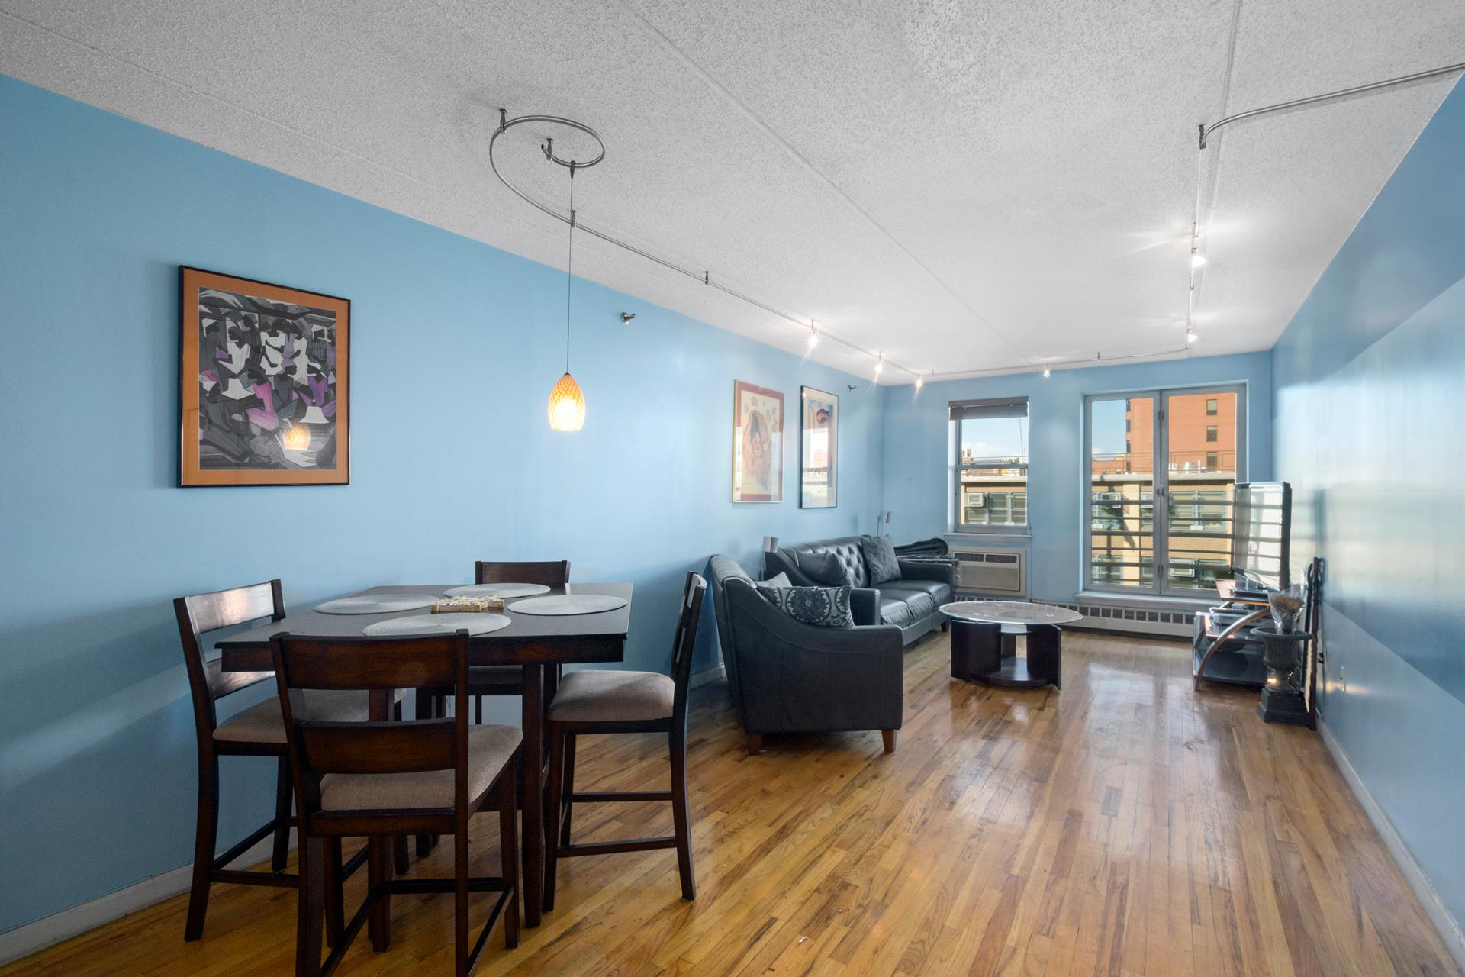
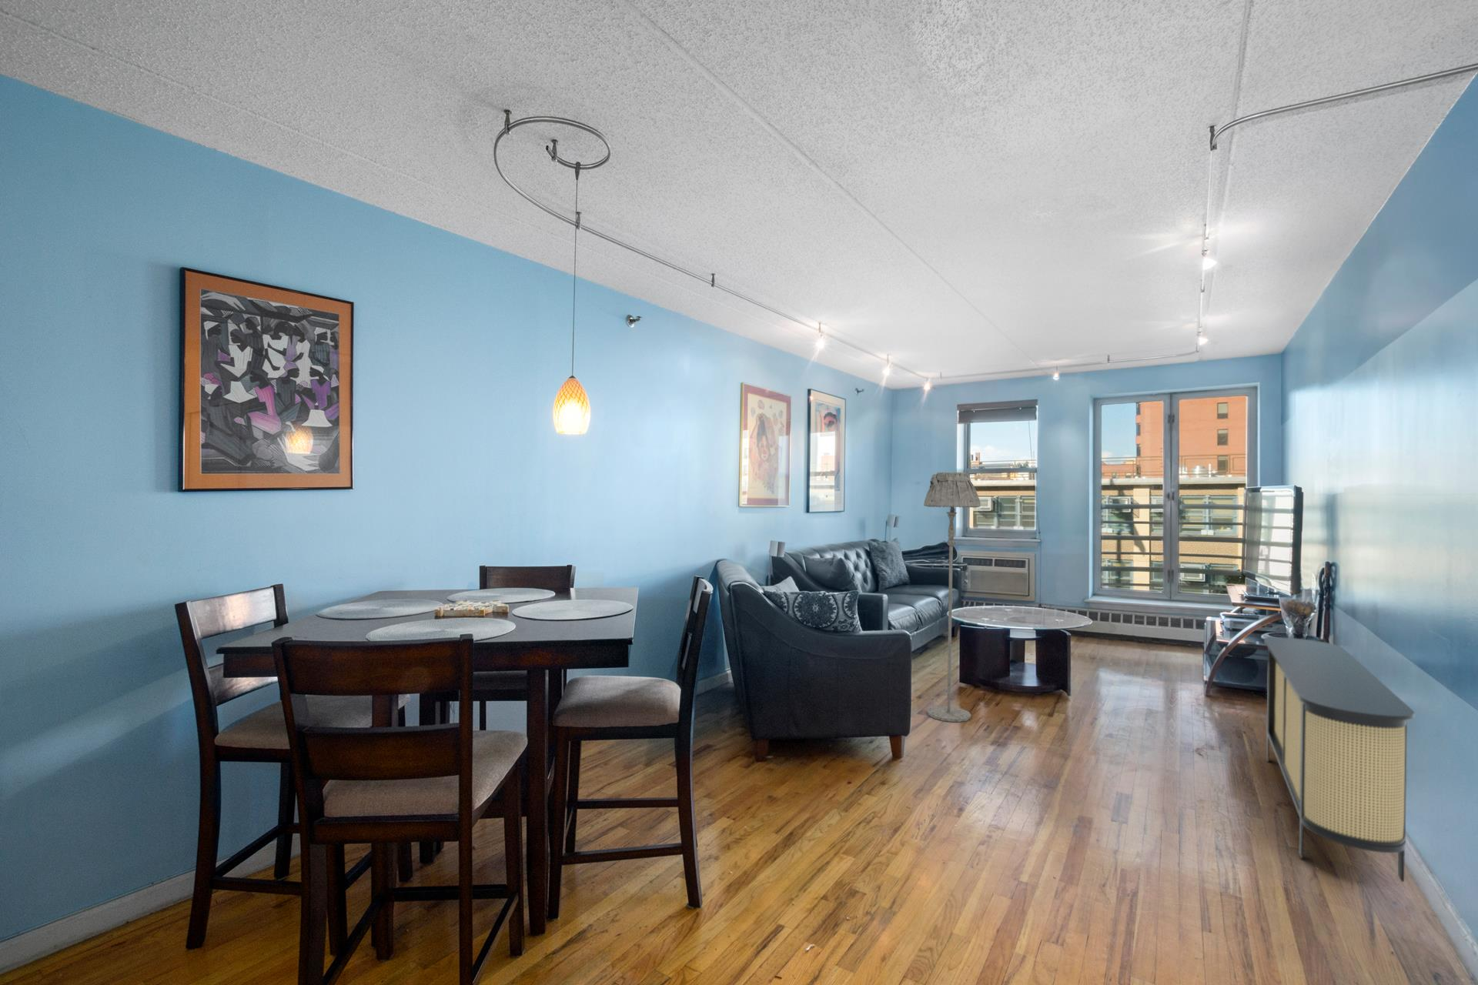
+ credenza (1323, 739)
+ floor lamp (950, 594)
